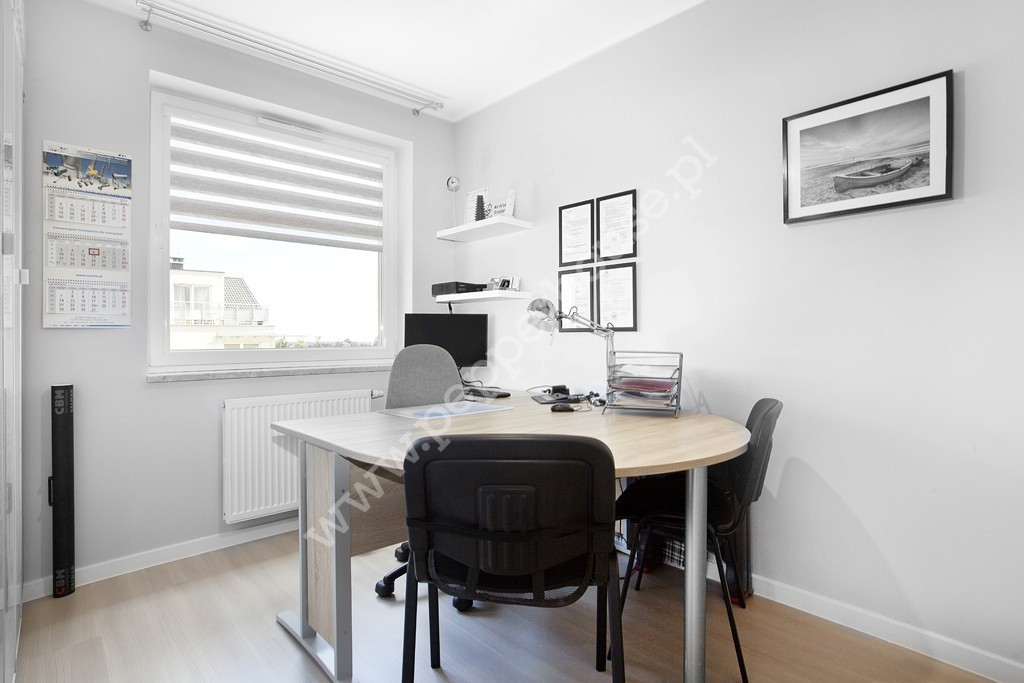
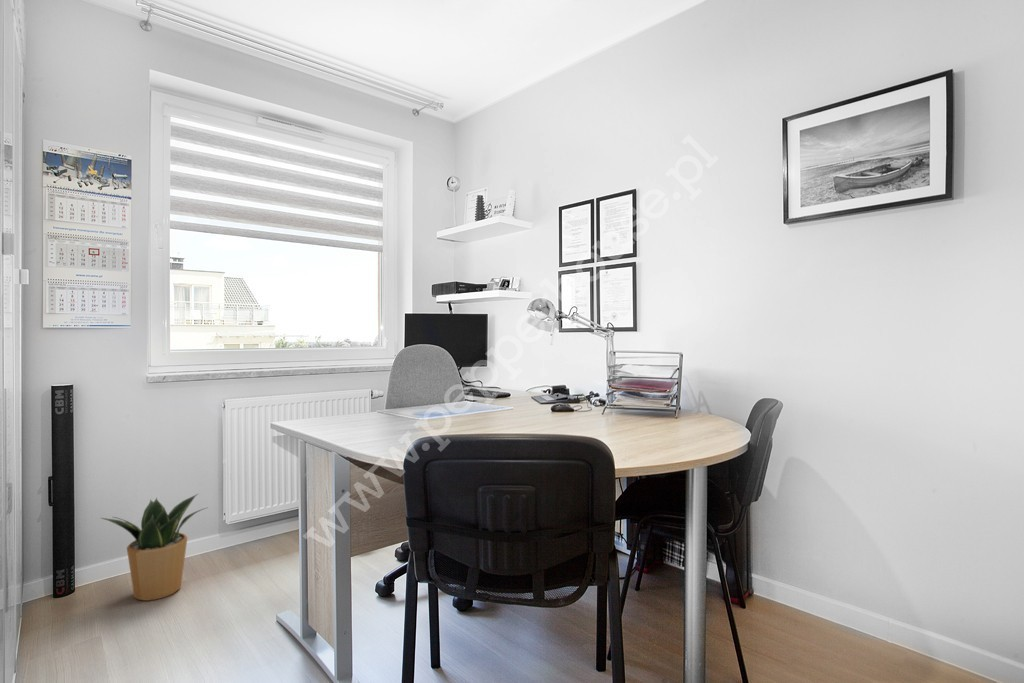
+ potted plant (155, 546)
